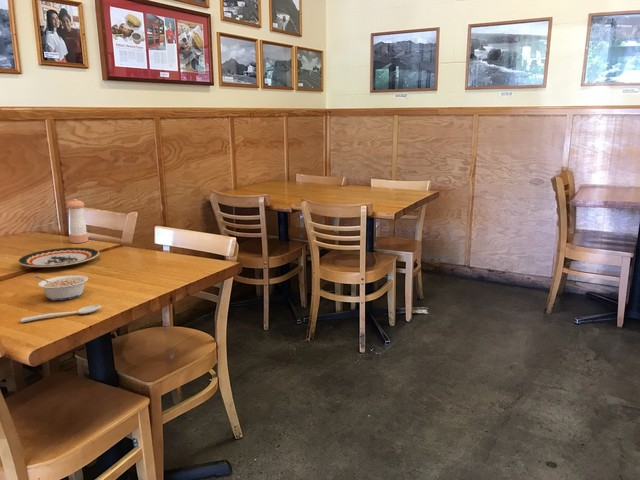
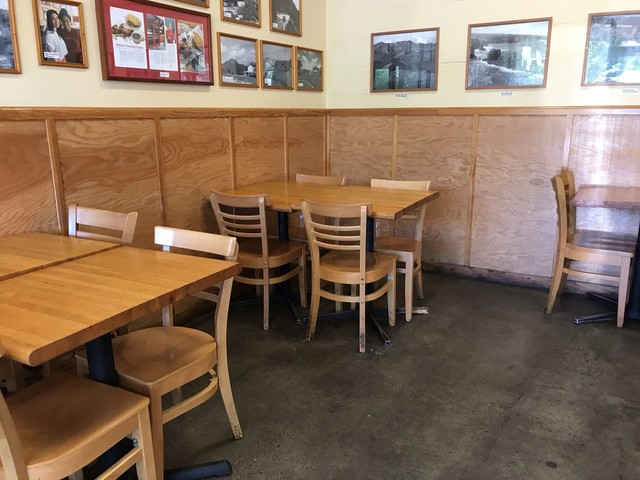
- legume (62, 287)
- spoon (62, 313)
- pepper shaker (77, 220)
- plate (60, 259)
